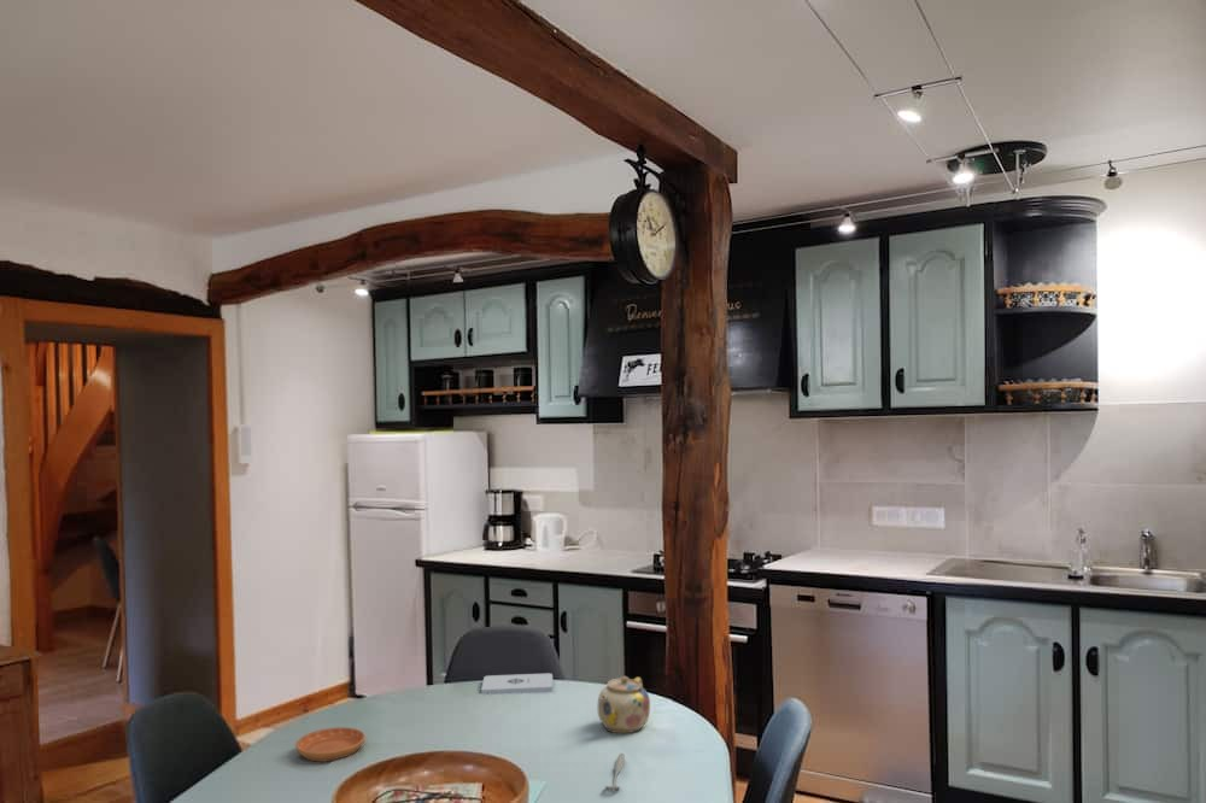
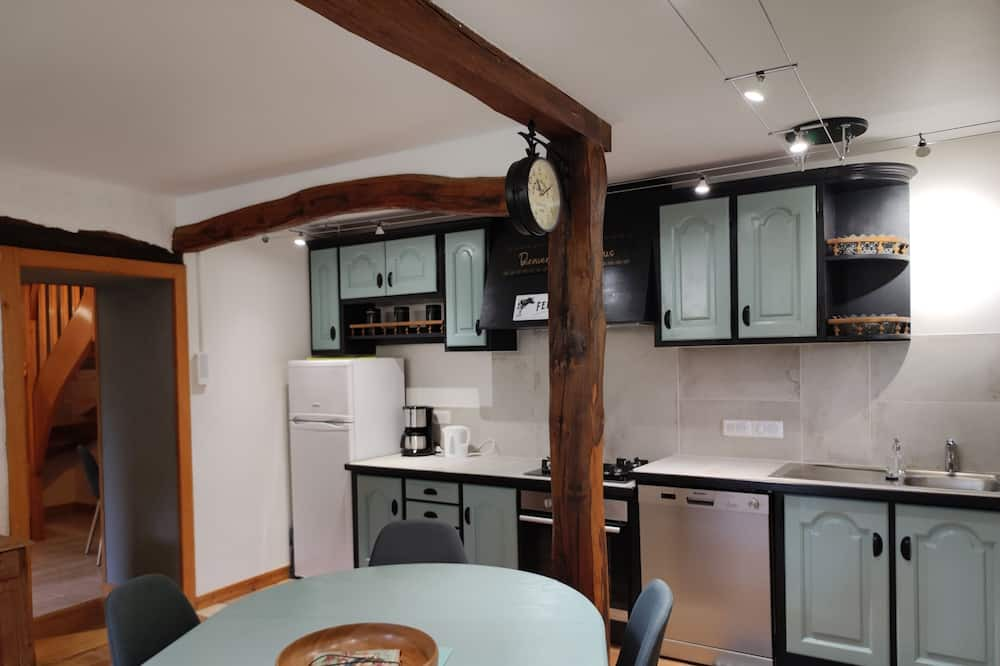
- spoon (616, 770)
- saucer (330, 745)
- teapot (624, 703)
- notepad (517, 684)
